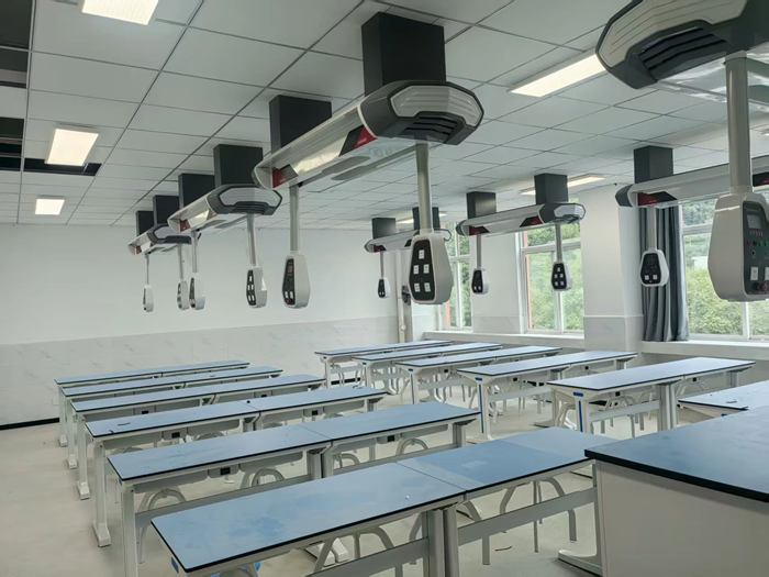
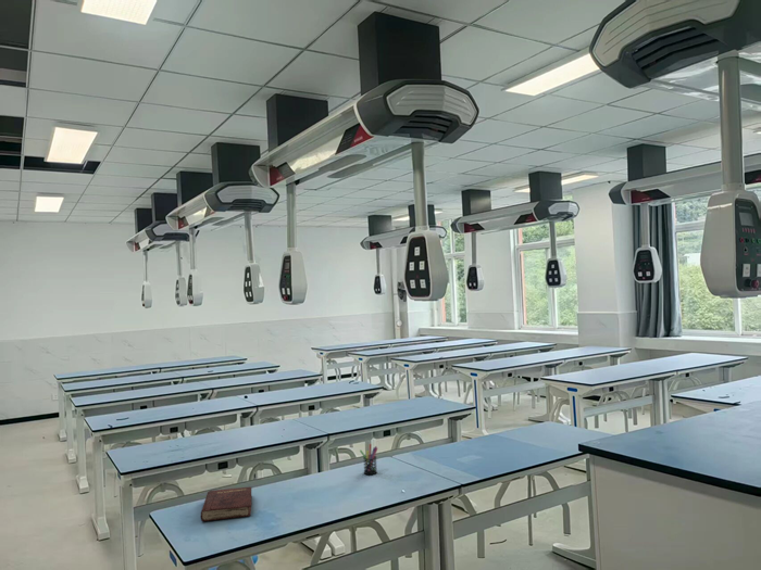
+ hardback book (227, 503)
+ pen holder (369, 458)
